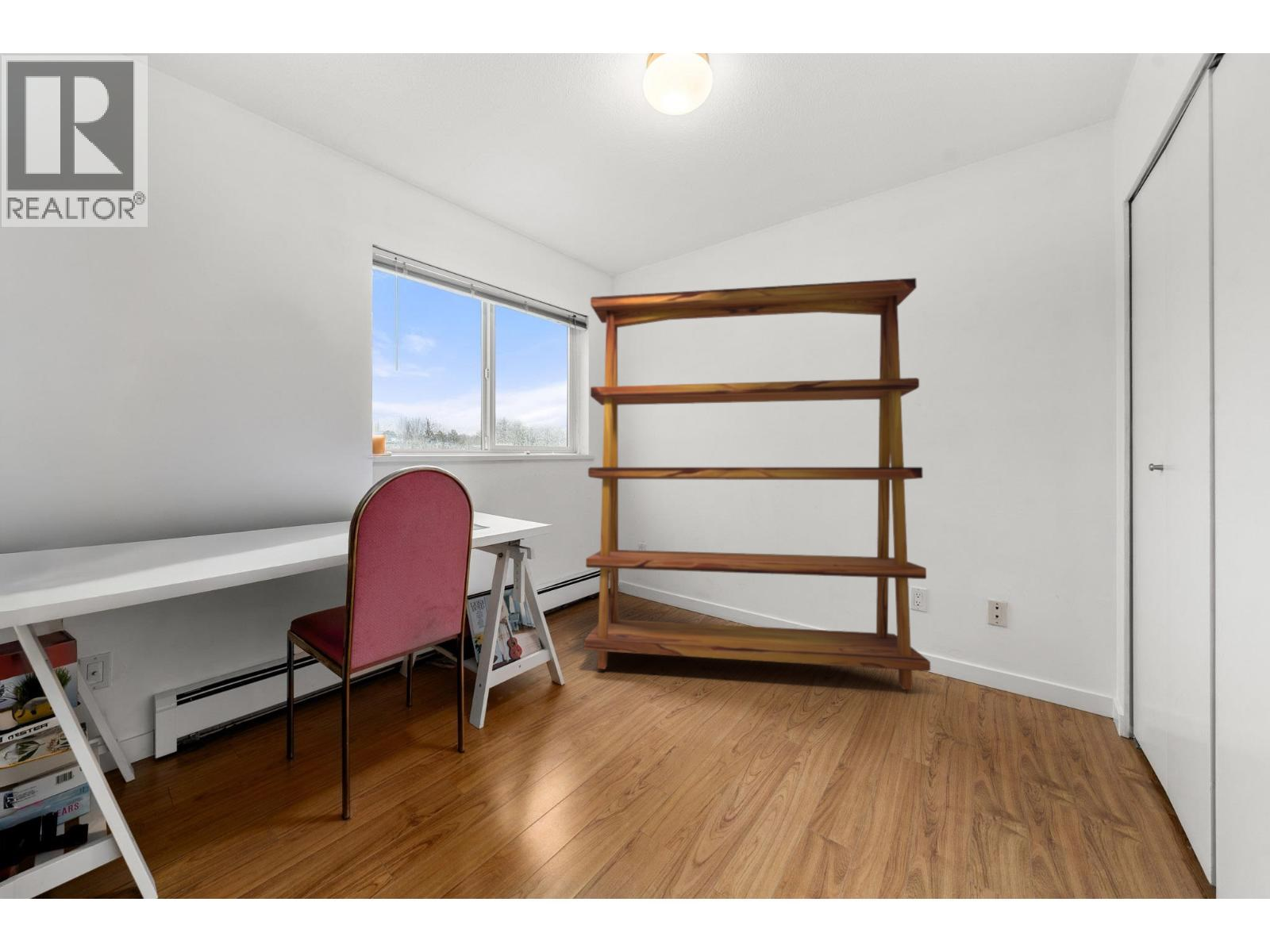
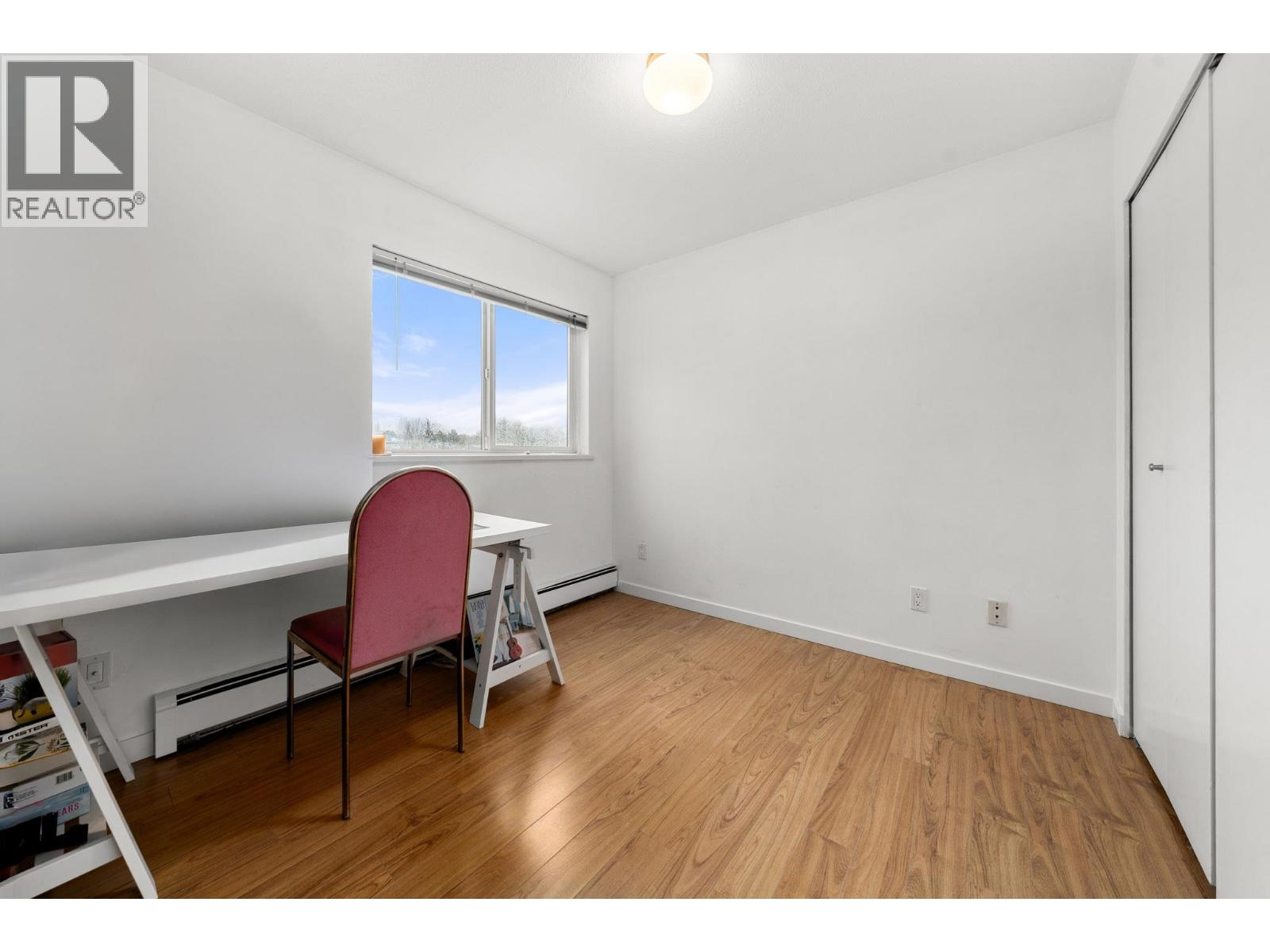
- bookshelf (744, 479)
